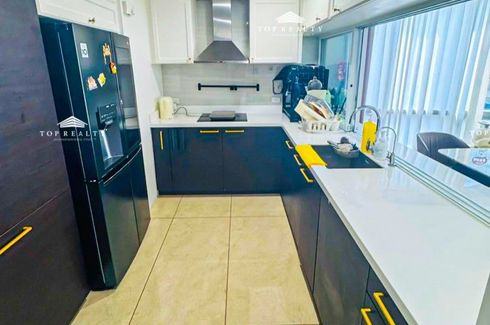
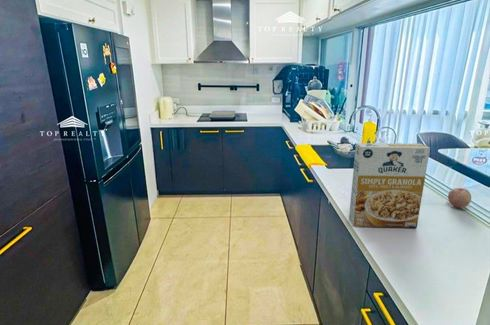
+ fruit (459, 197)
+ cereal box (386, 185)
